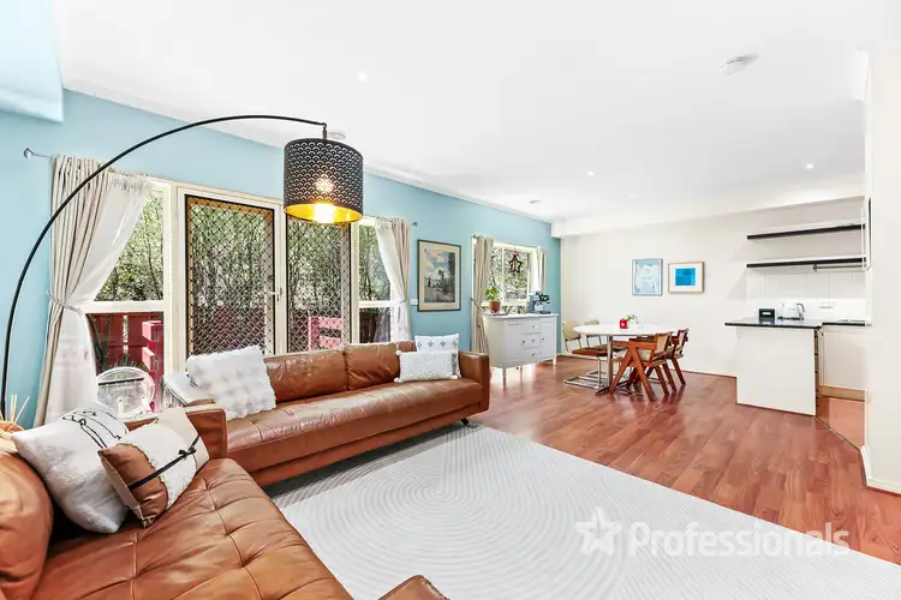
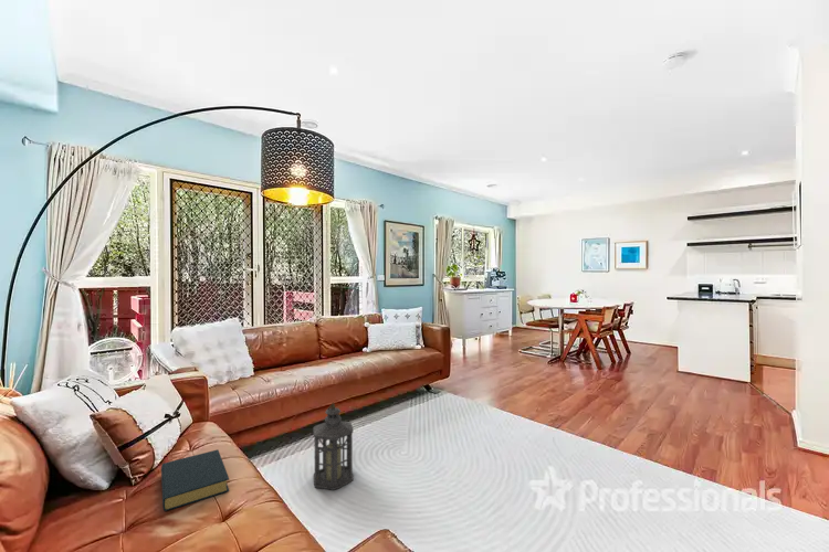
+ lantern (333, 439)
+ hardback book (193, 476)
